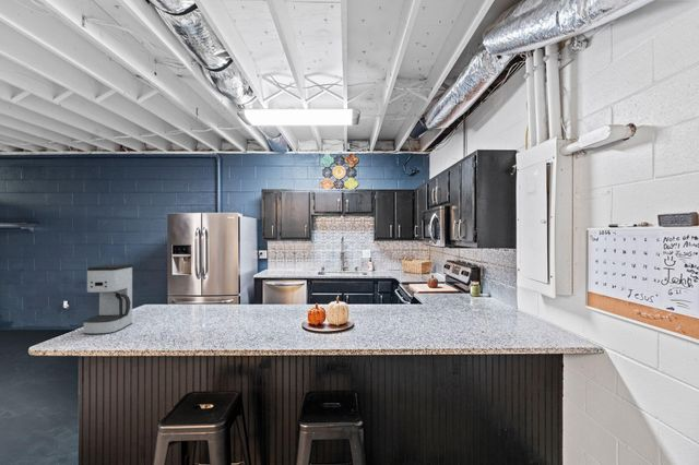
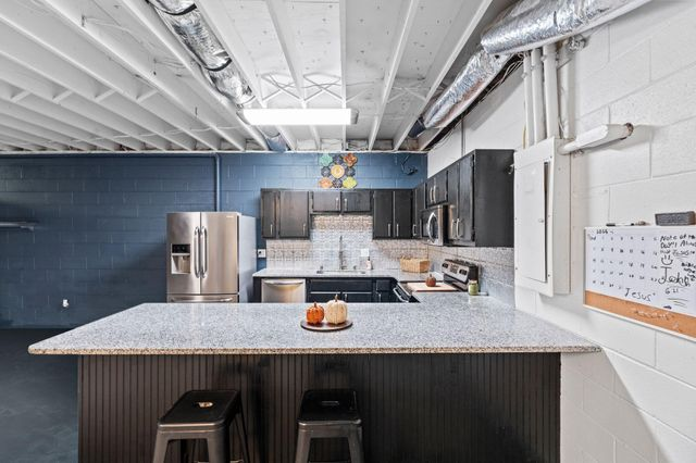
- coffee maker (110, 297)
